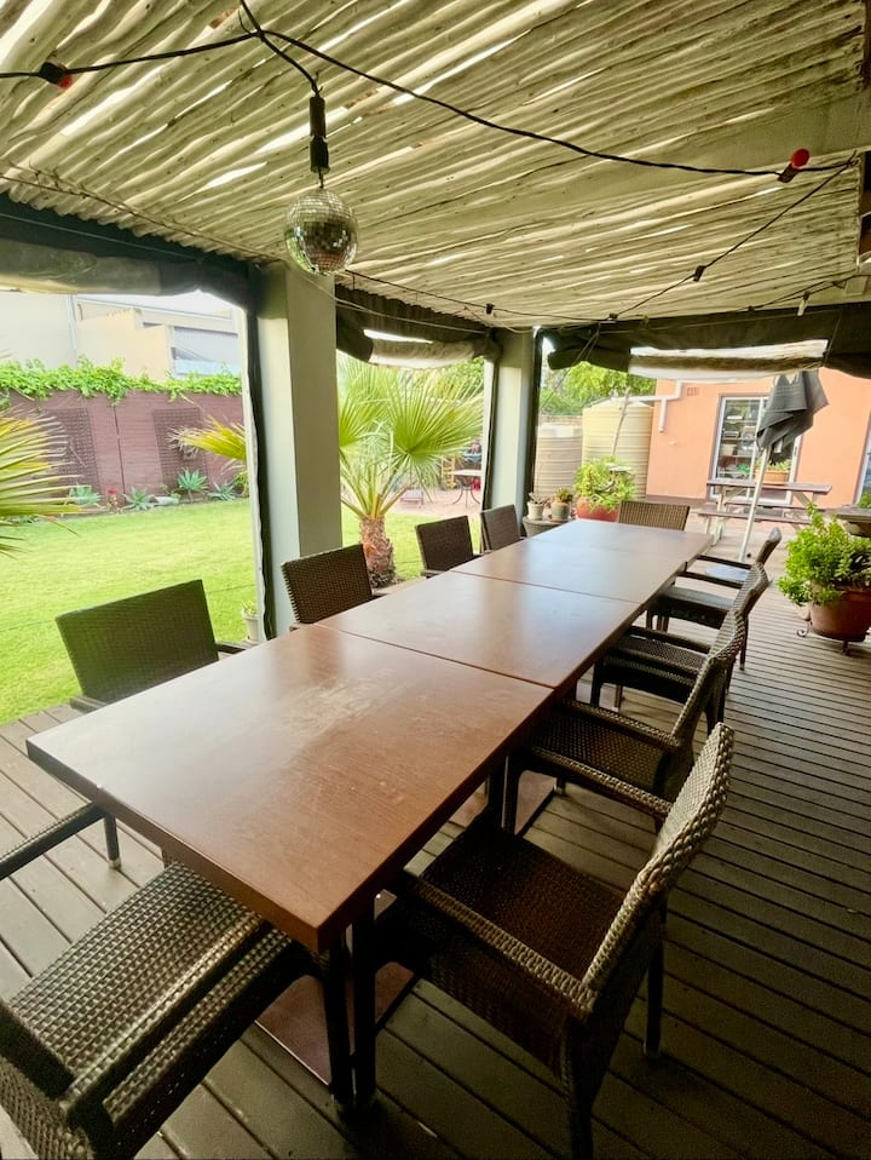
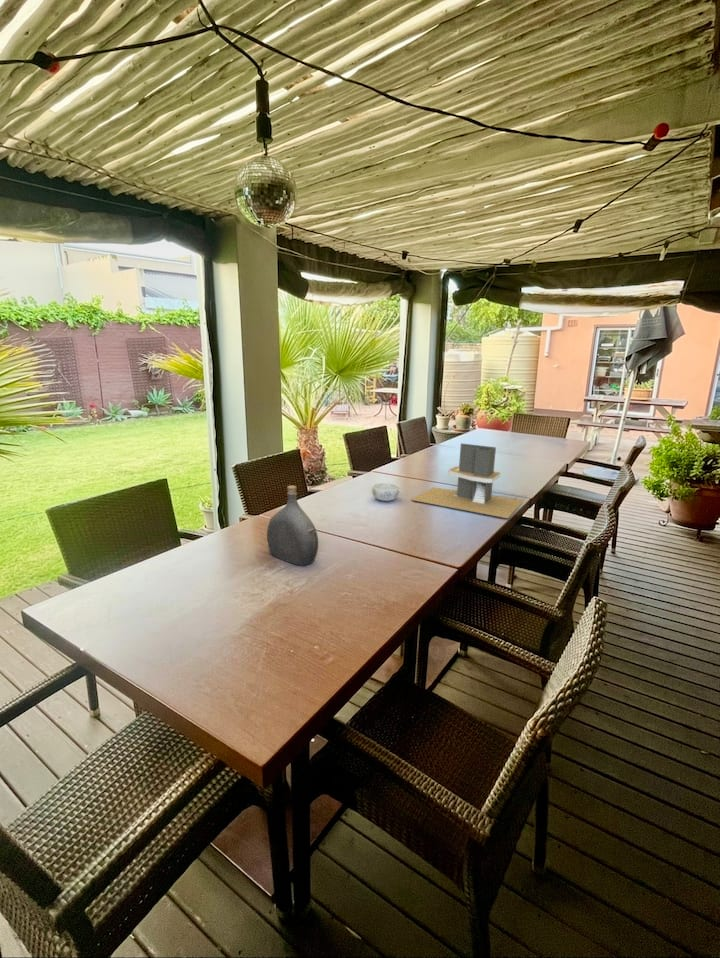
+ decorative bowl (387, 492)
+ water jug (291, 522)
+ architectural model (472, 472)
